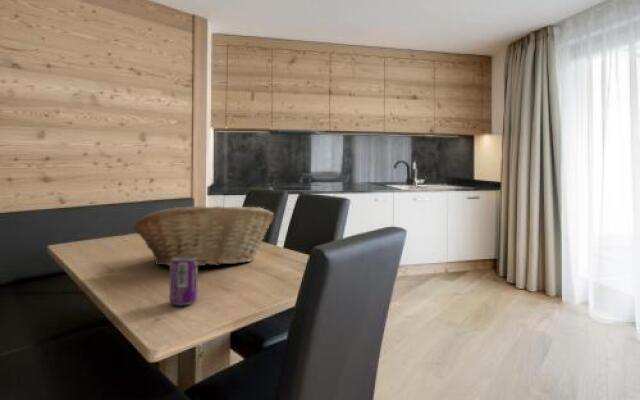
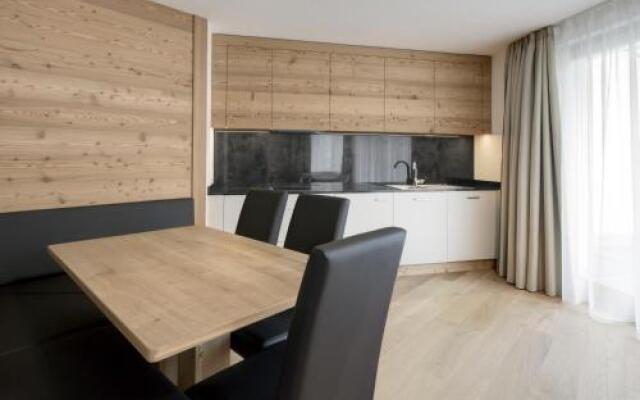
- fruit basket (207, 234)
- beverage can (183, 280)
